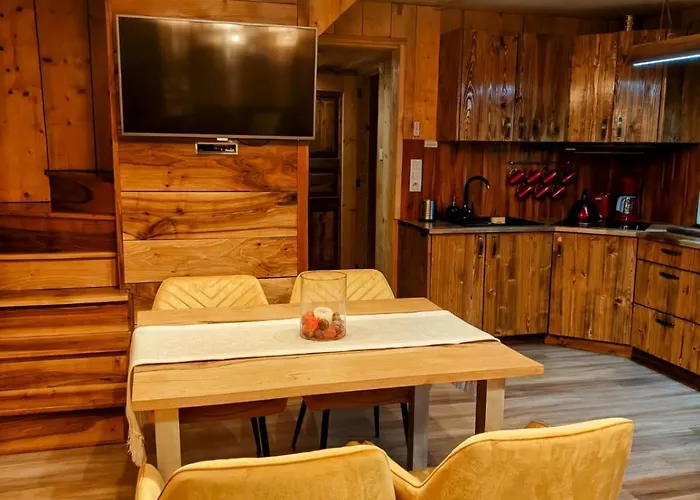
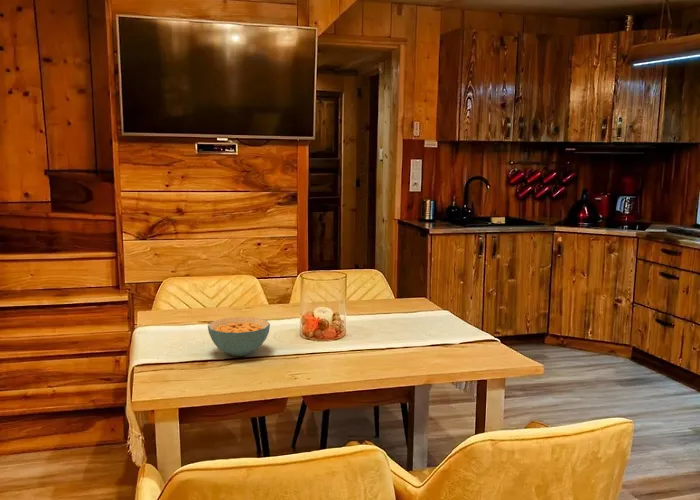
+ cereal bowl (239, 339)
